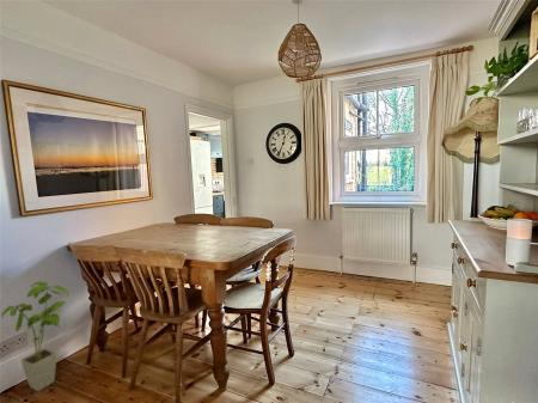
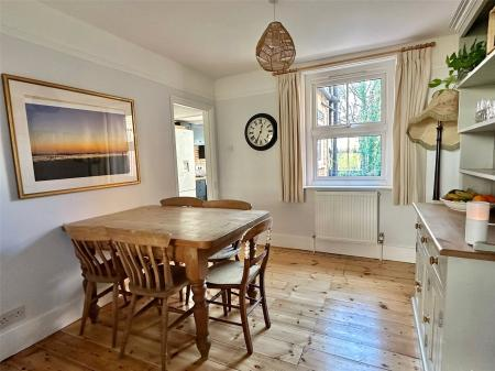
- house plant (43, 331)
